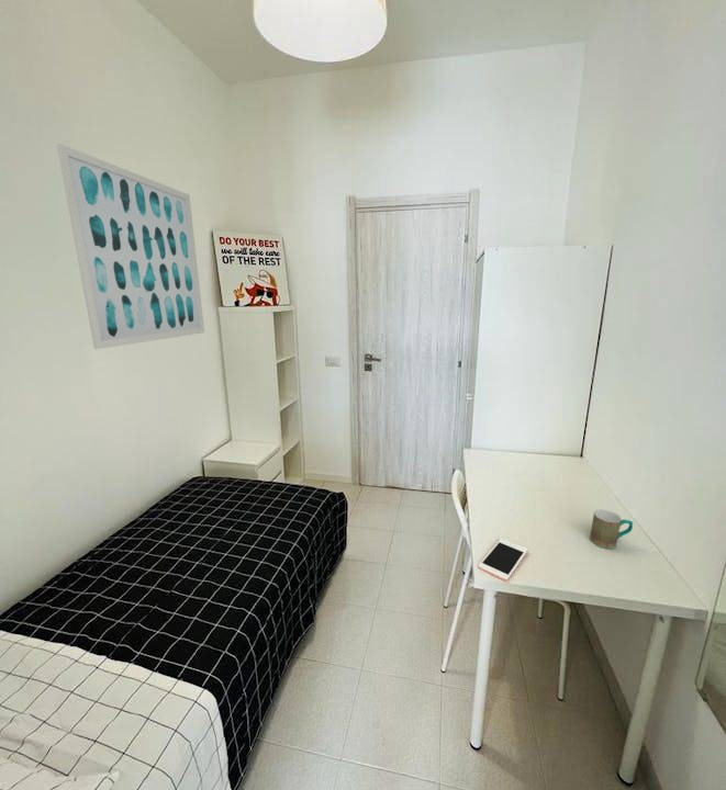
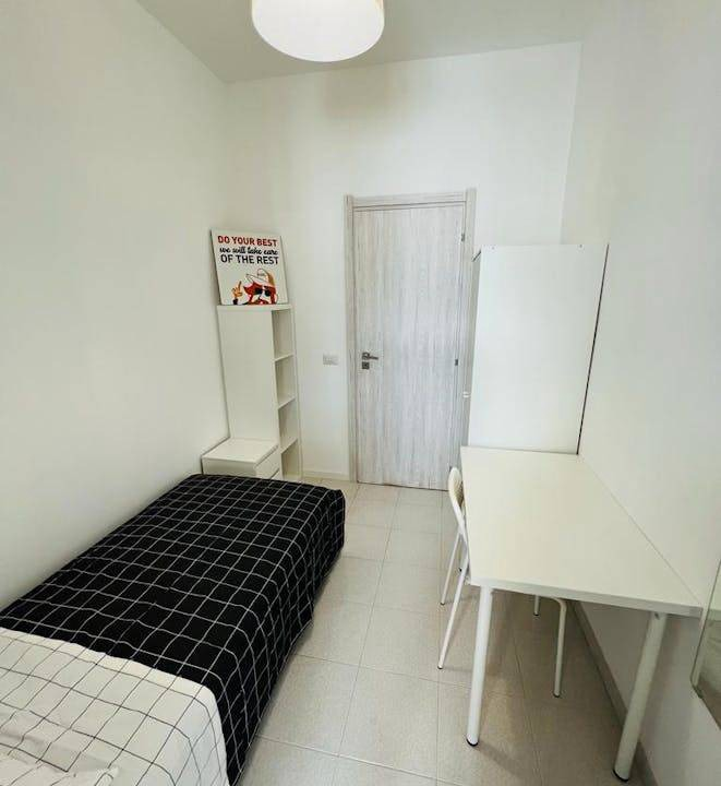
- wall art (148, 260)
- cell phone (503, 557)
- mug (611, 529)
